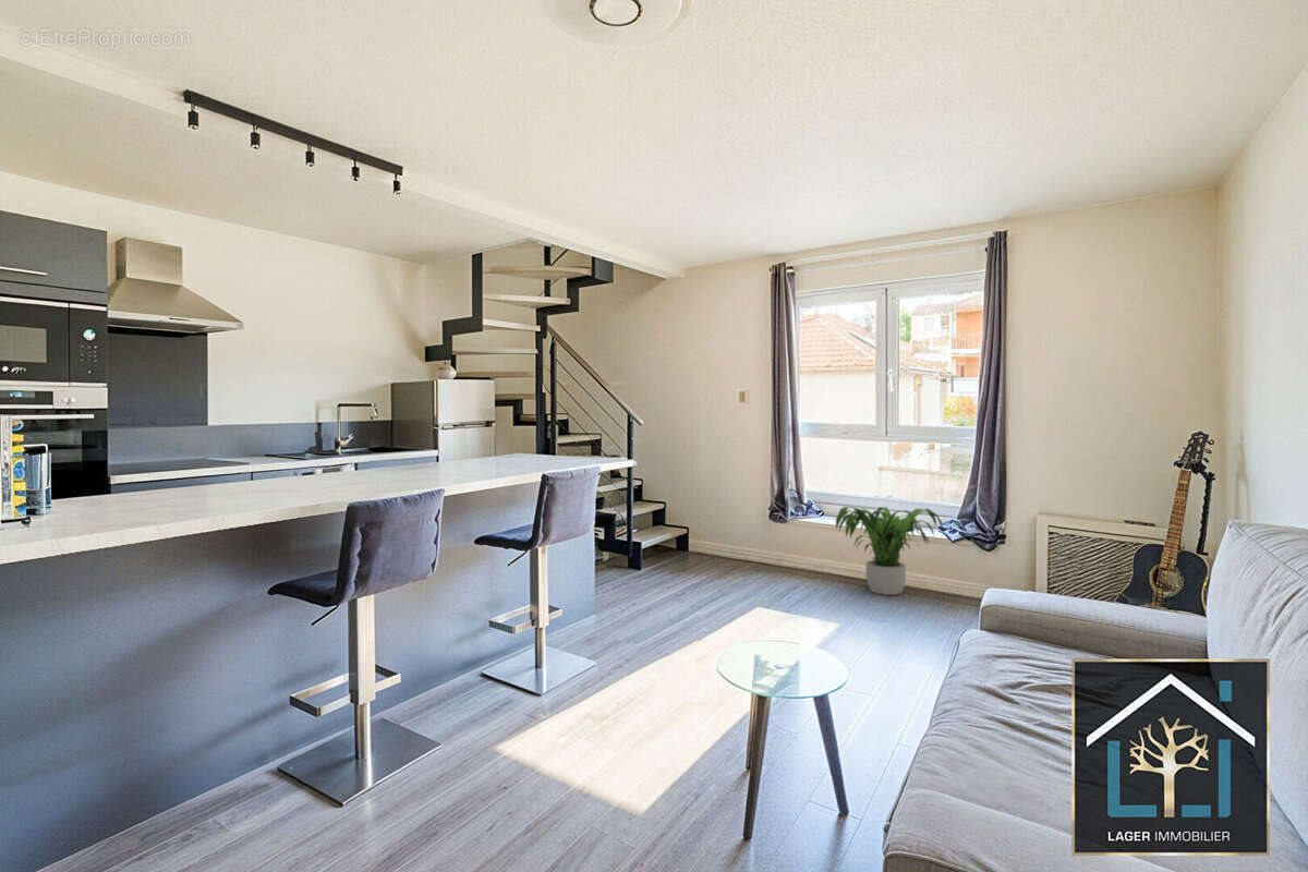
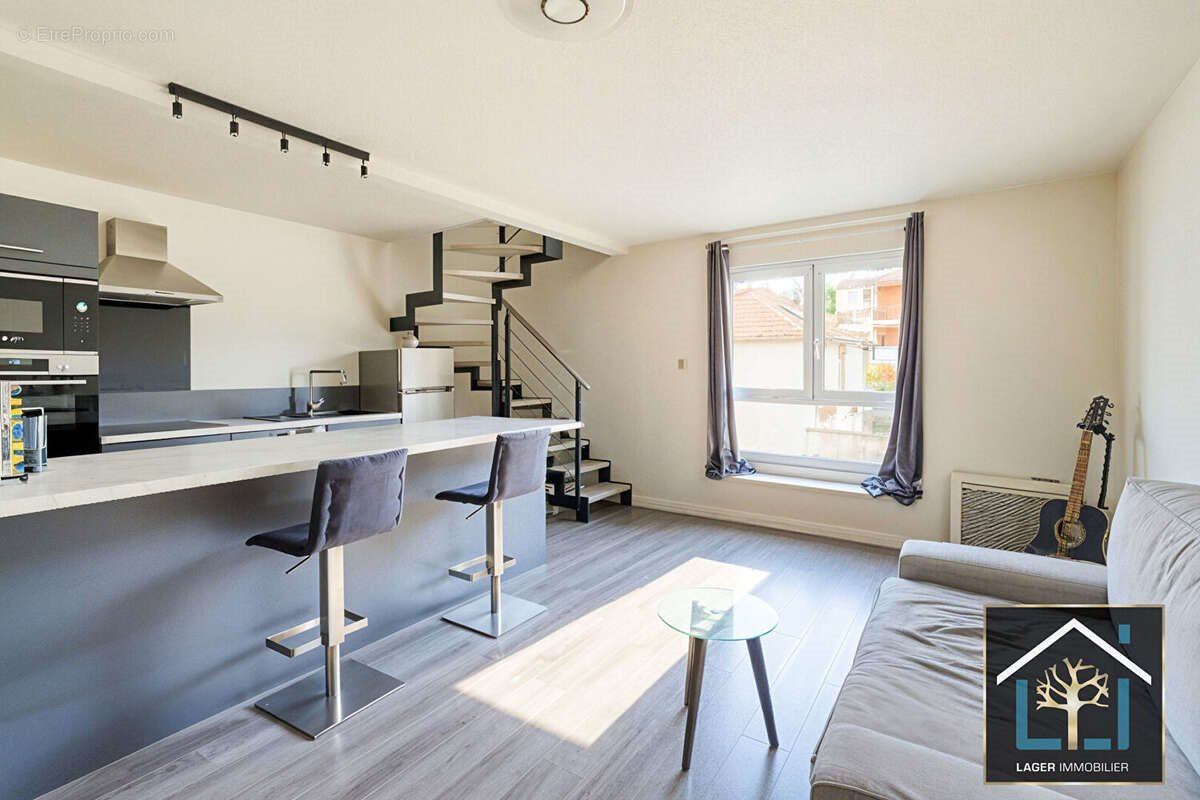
- potted plant (889, 548)
